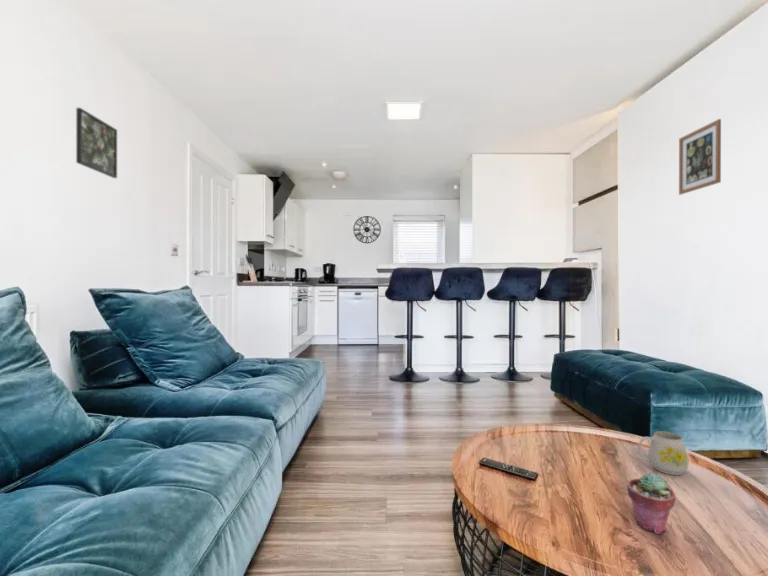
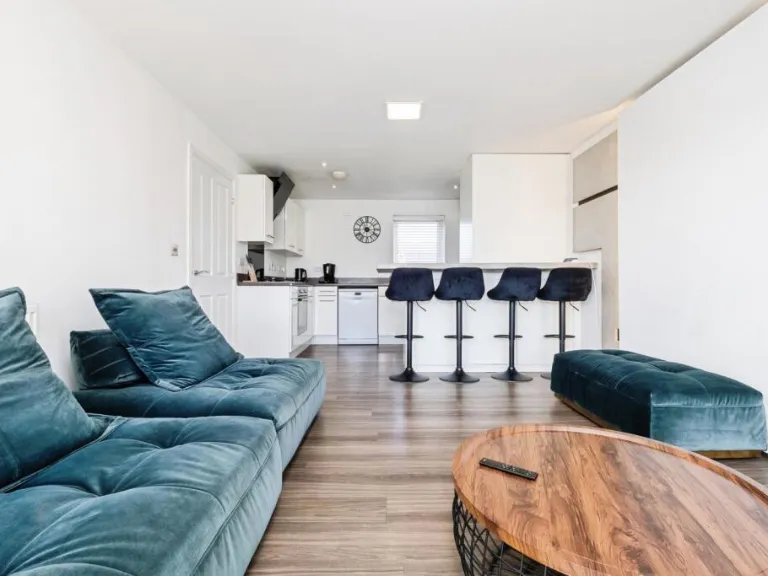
- potted succulent (650, 498)
- wall art (698, 159)
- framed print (98, 145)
- mug (662, 451)
